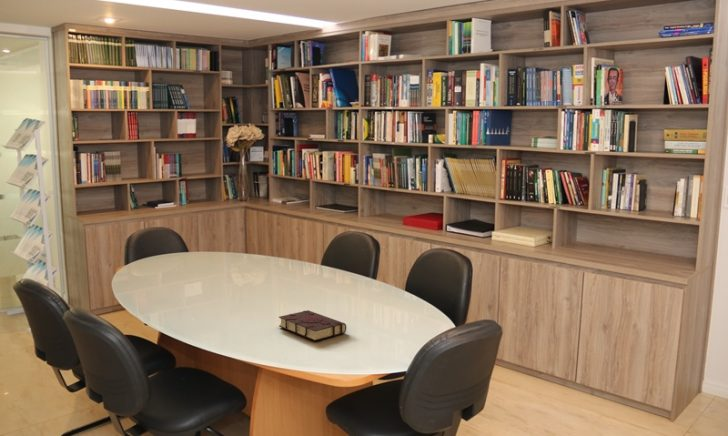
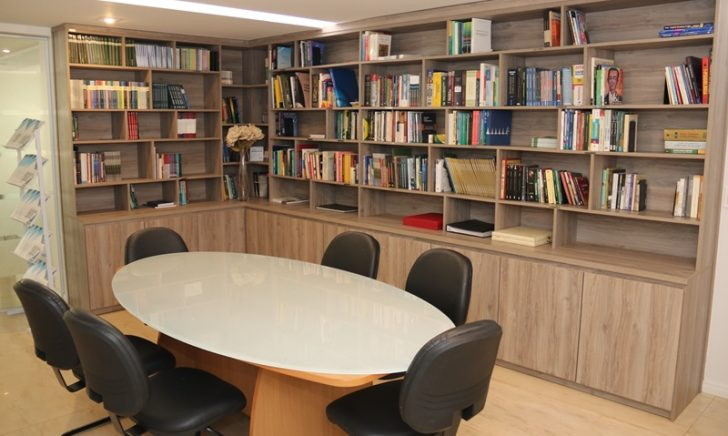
- book (308, 323)
